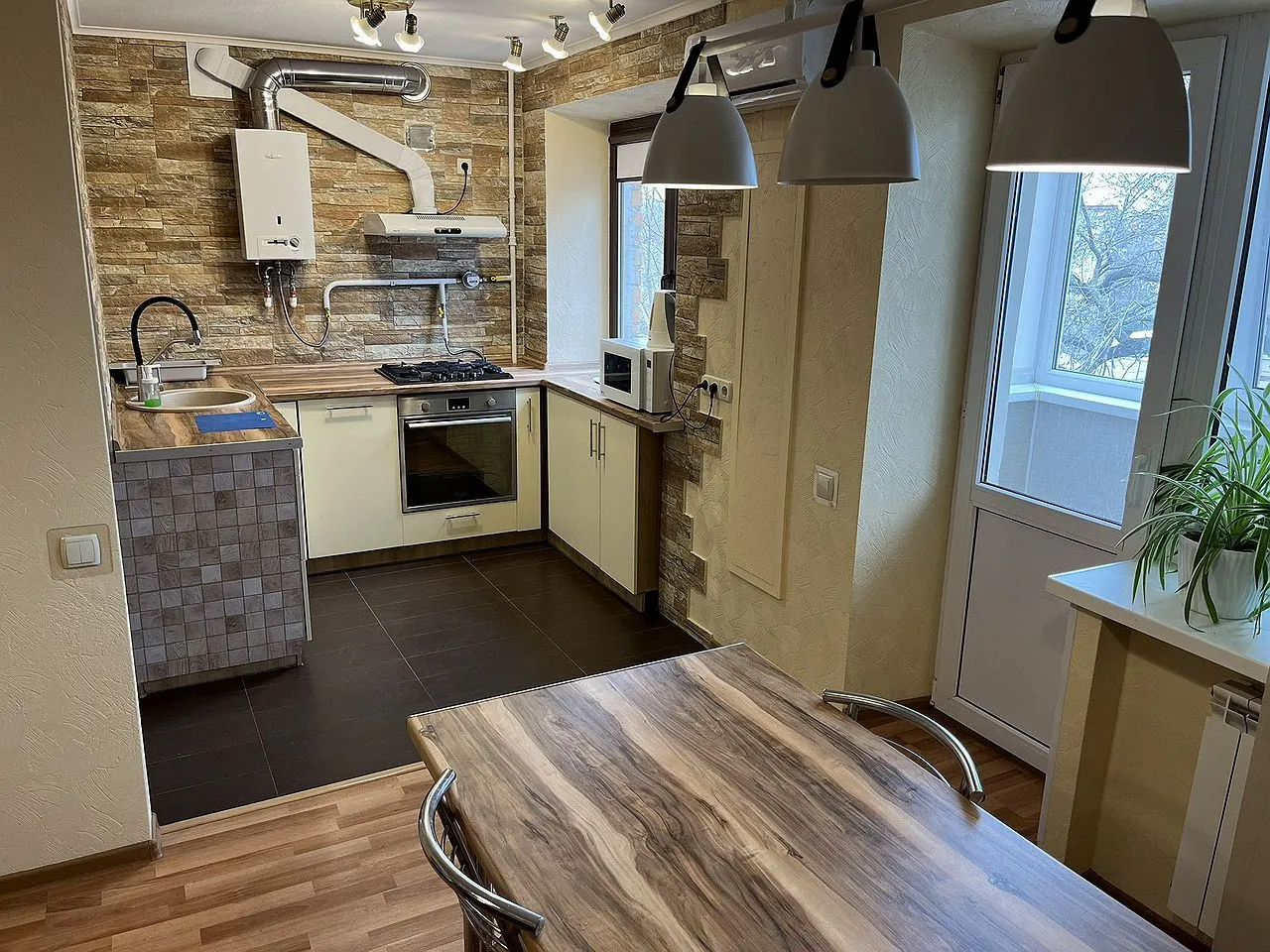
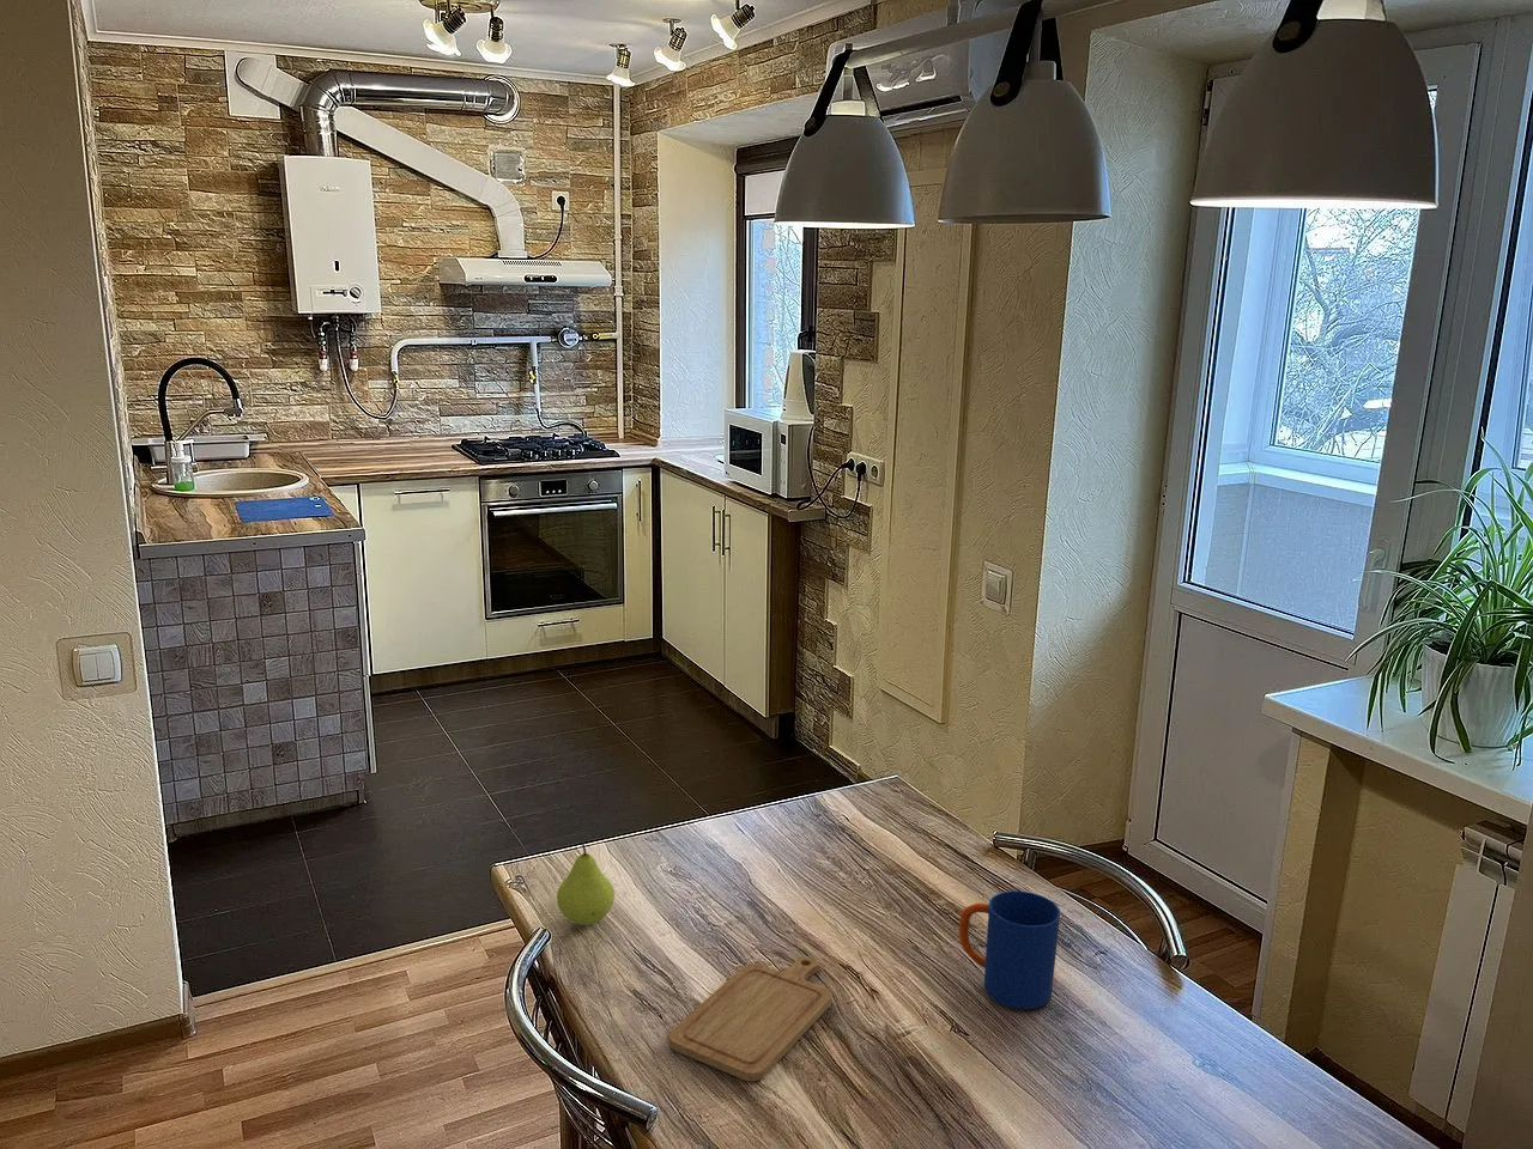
+ chopping board (763, 1007)
+ fruit (585, 882)
+ mug (1006, 945)
